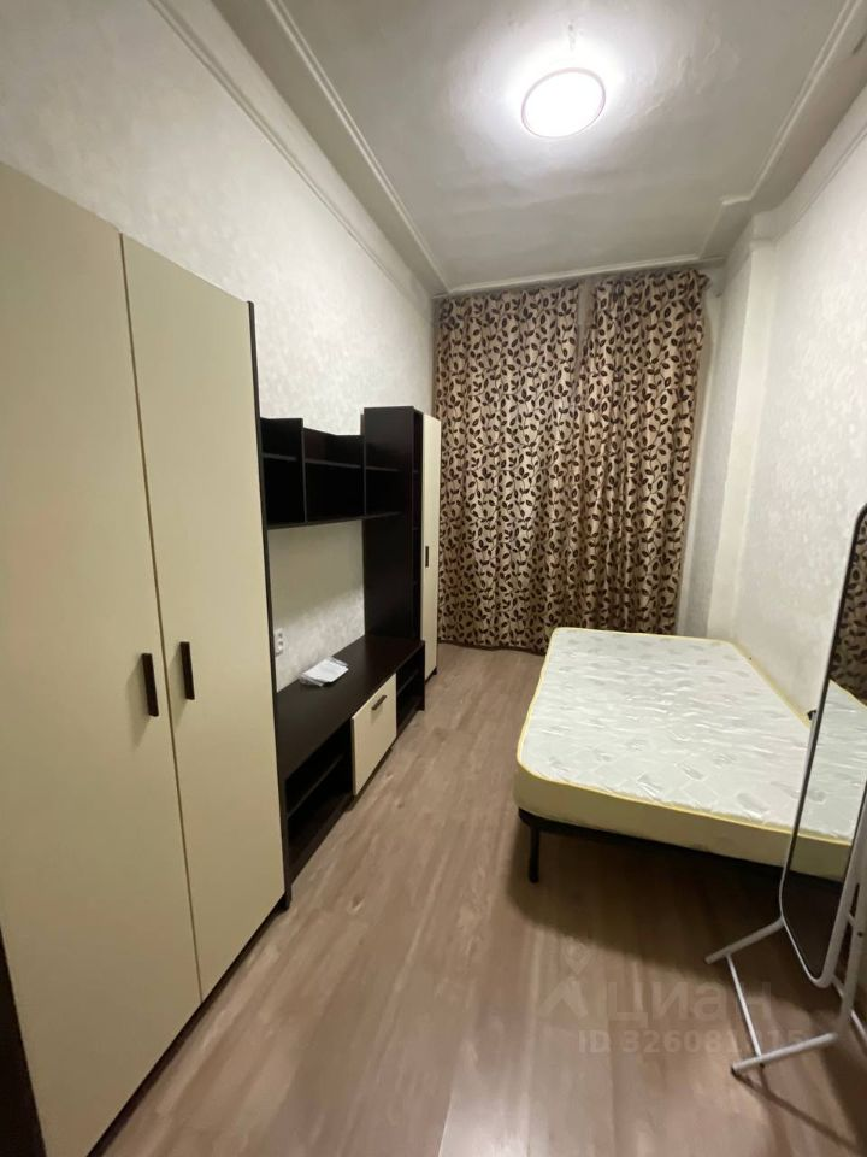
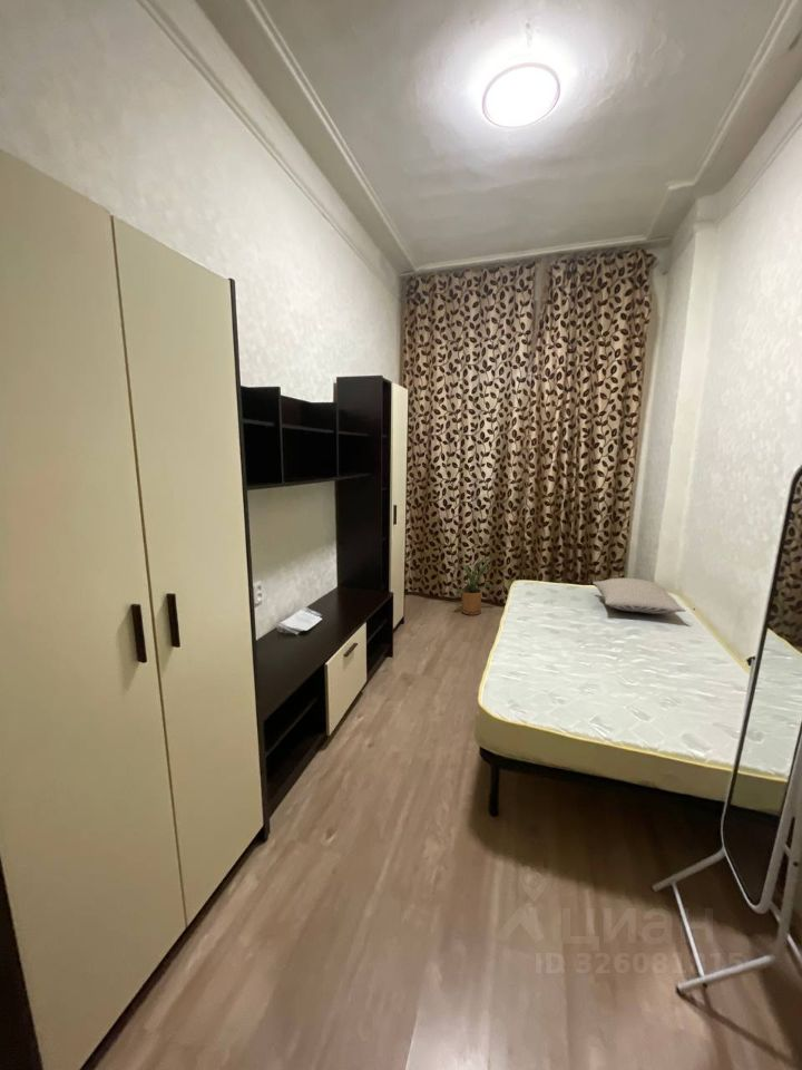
+ pillow (634, 596)
+ house plant (471, 583)
